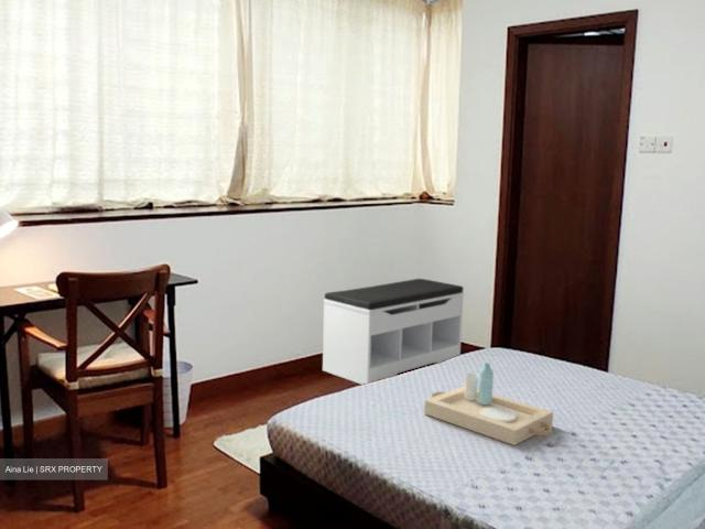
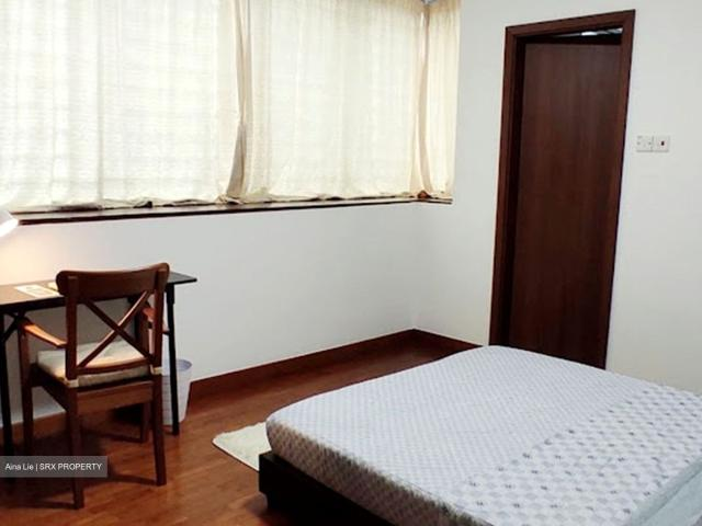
- serving tray (488, 395)
- bench (394, 326)
